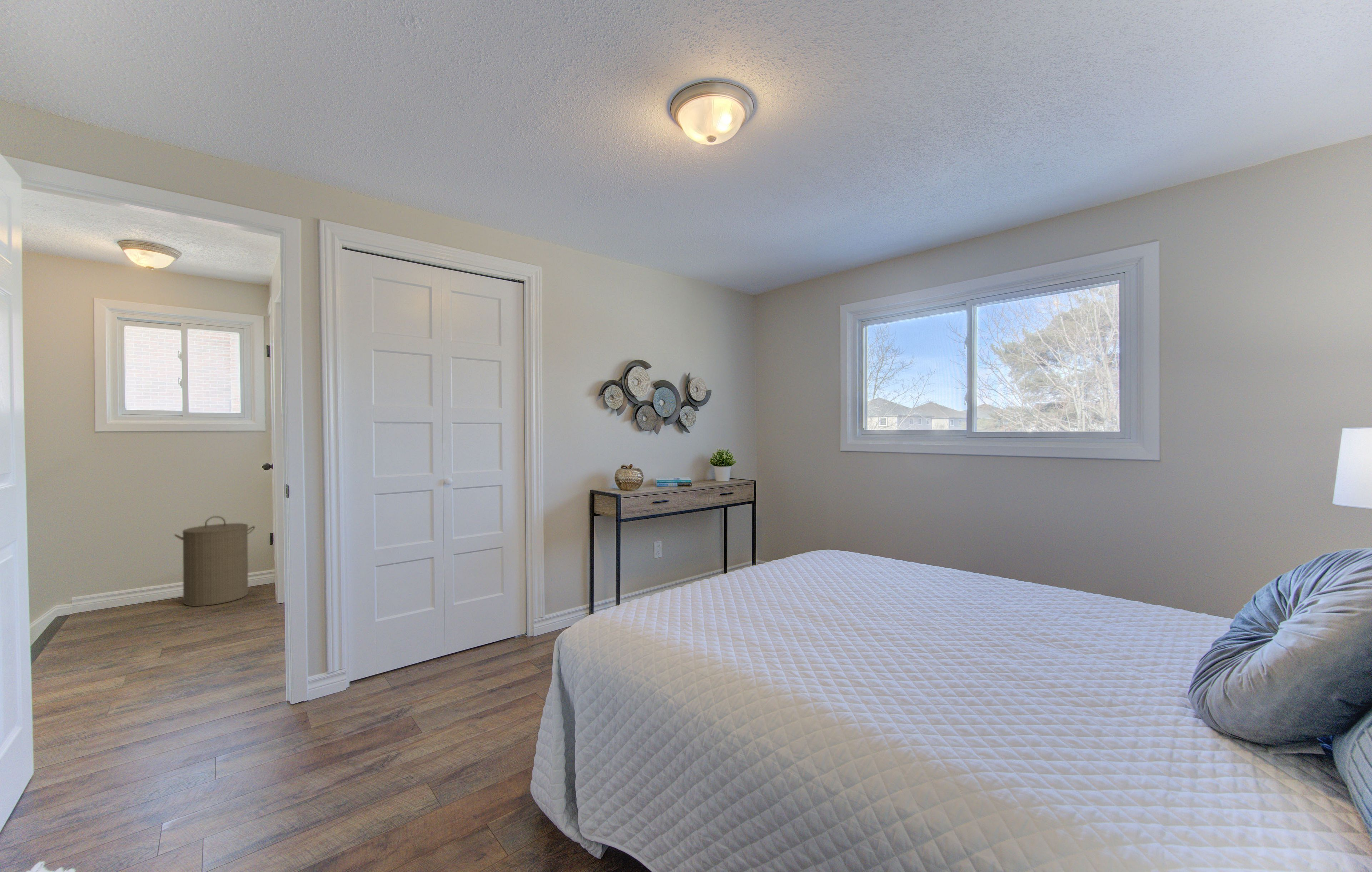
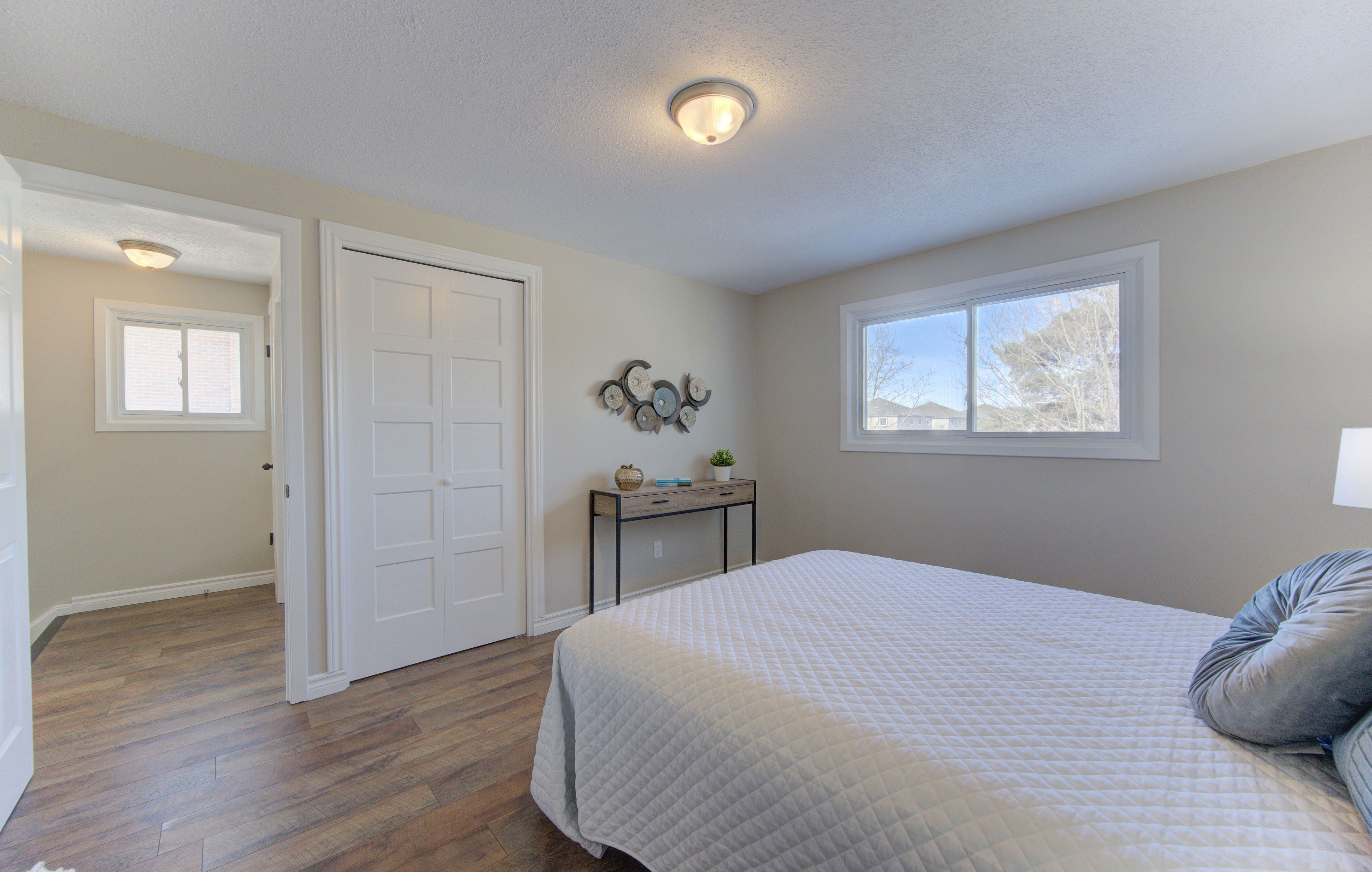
- laundry hamper (217, 557)
